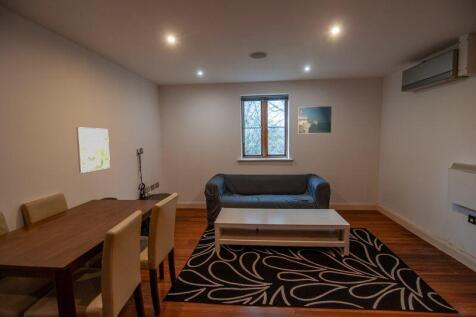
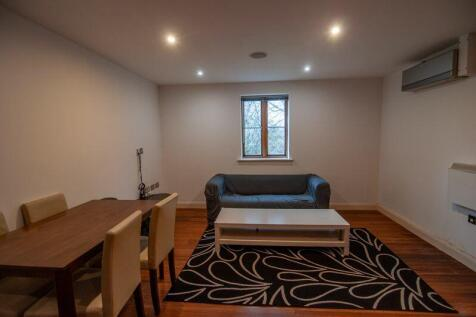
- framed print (94, 149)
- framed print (314, 120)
